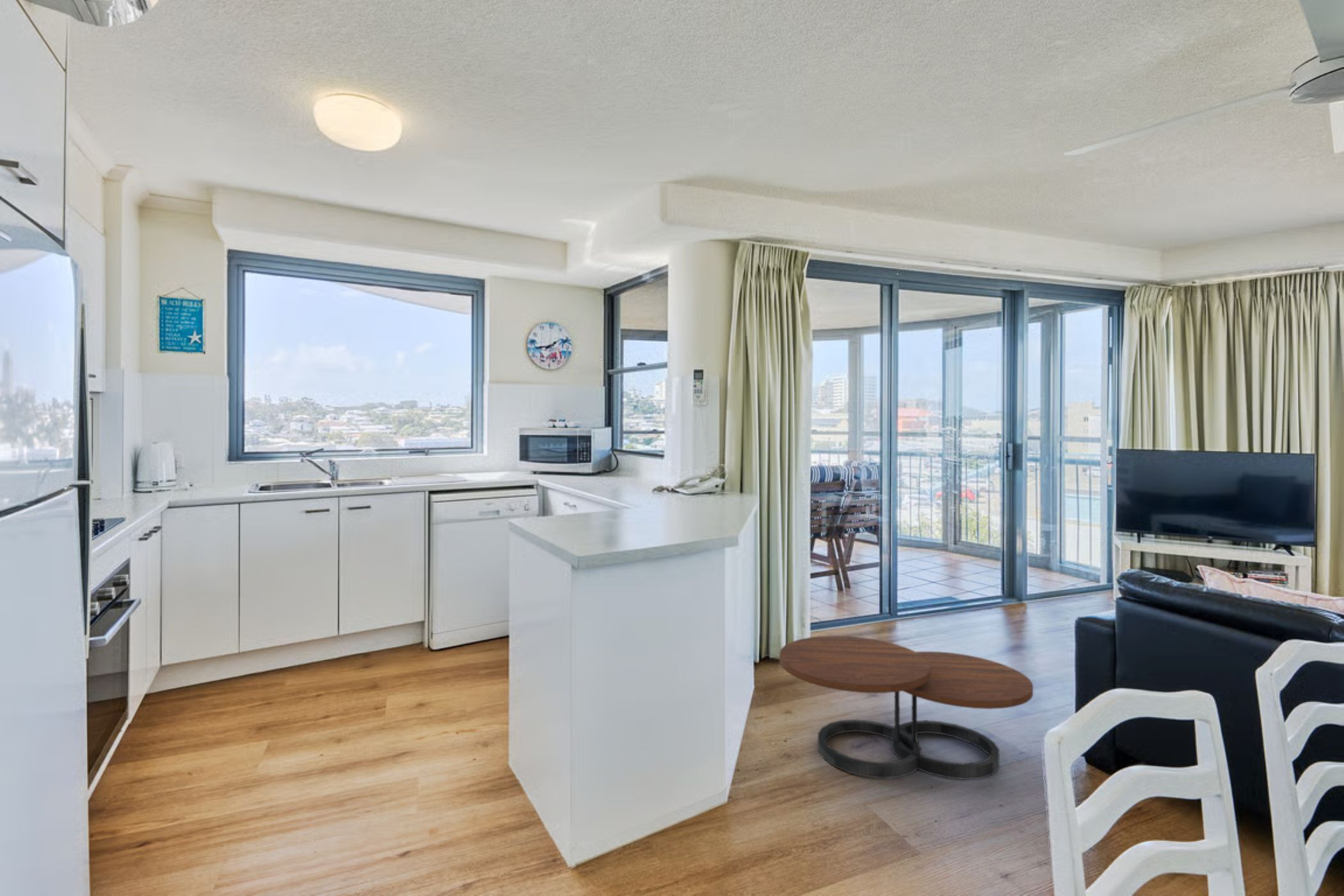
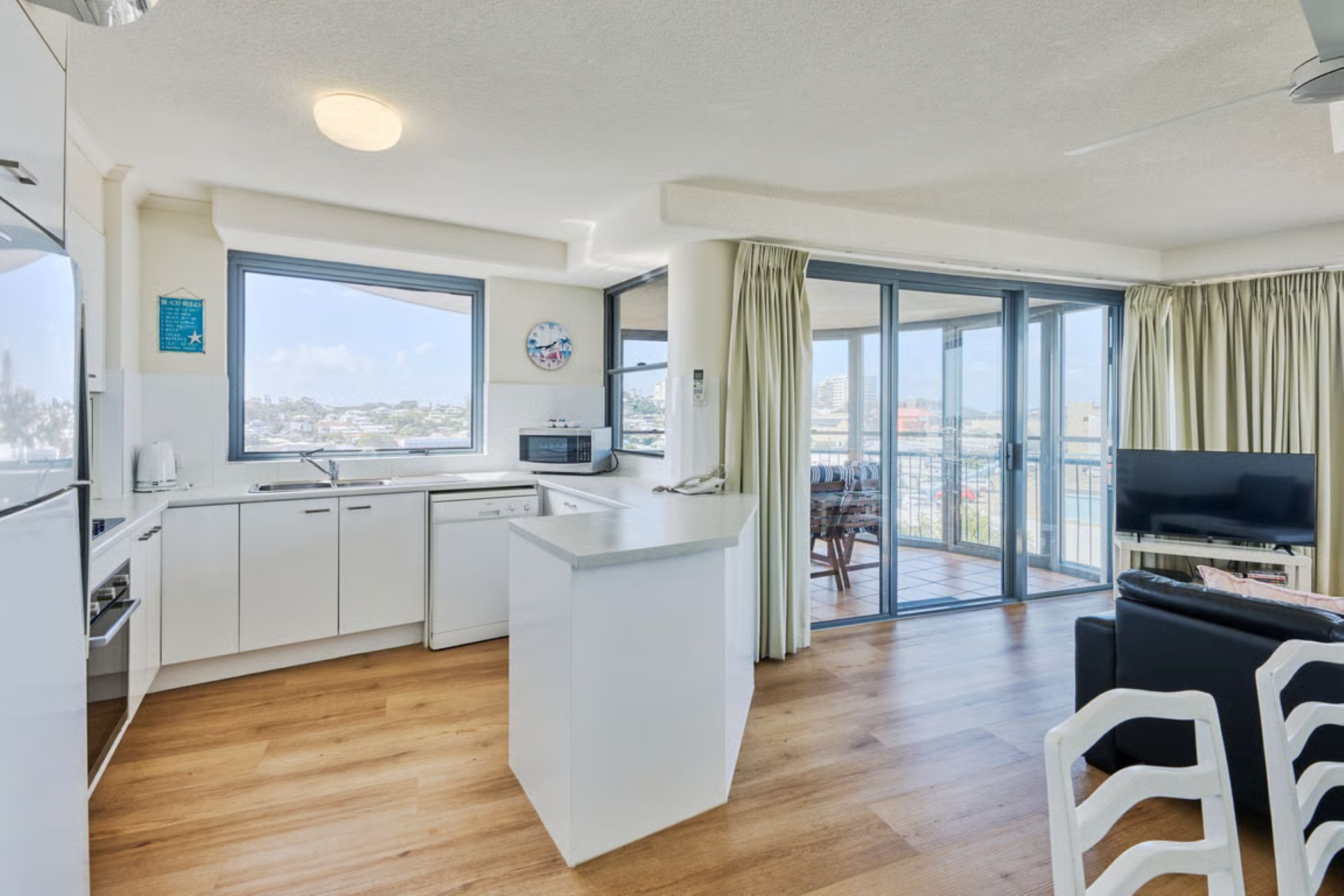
- coffee table (899, 706)
